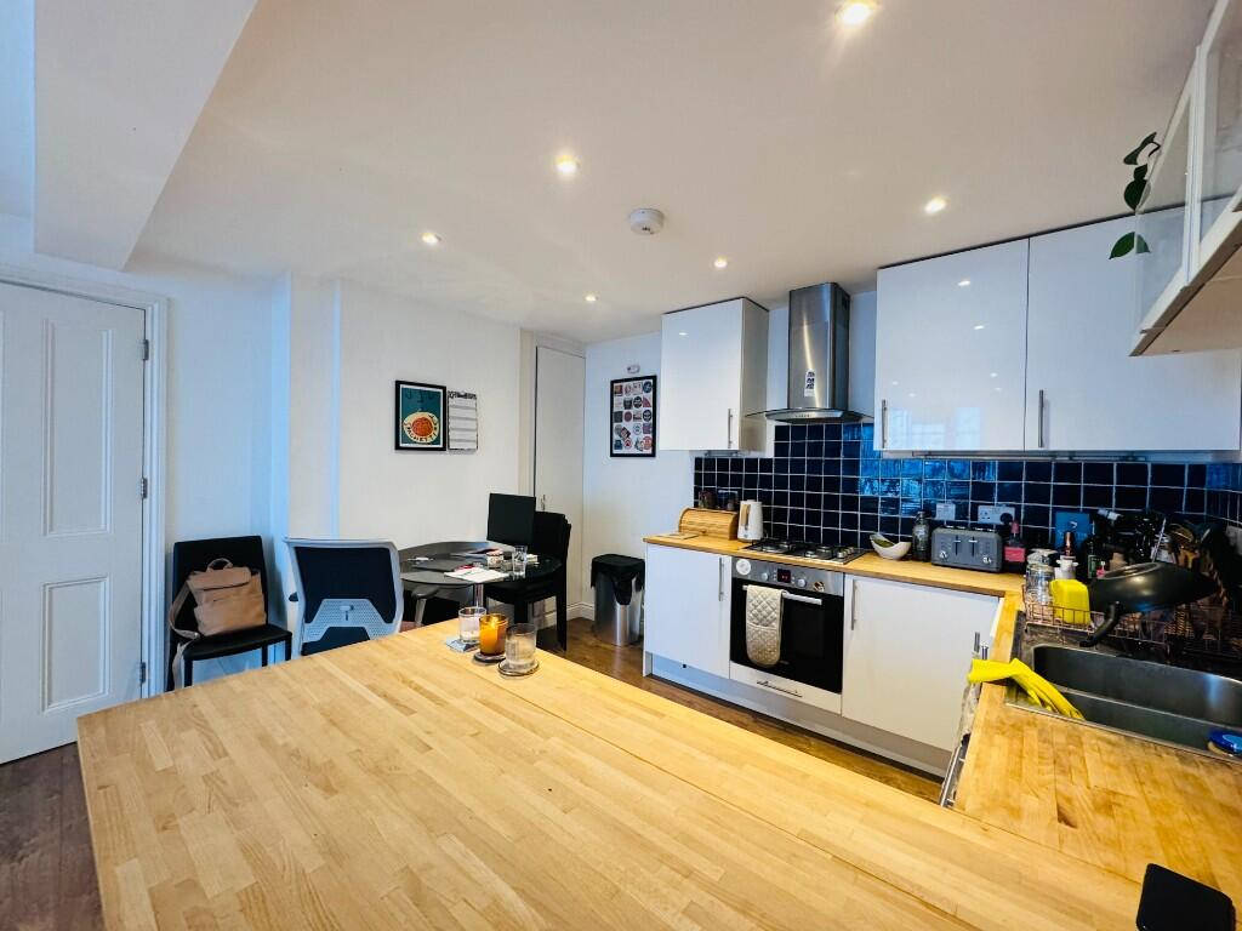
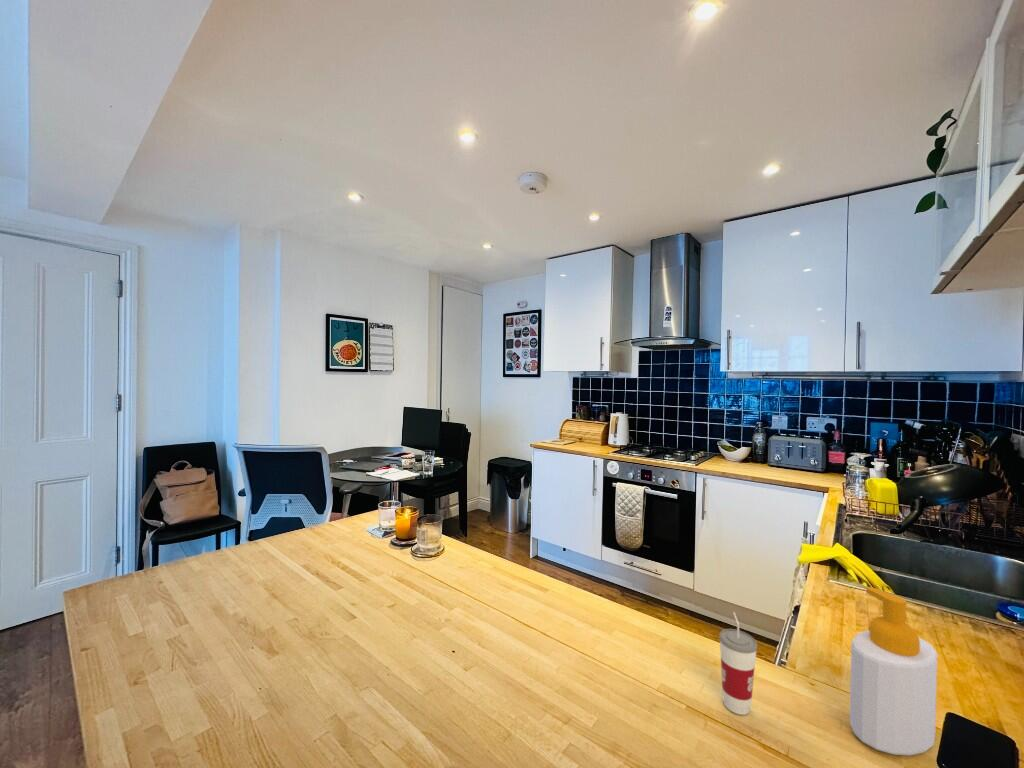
+ soap bottle (893, 665)
+ cup (737, 660)
